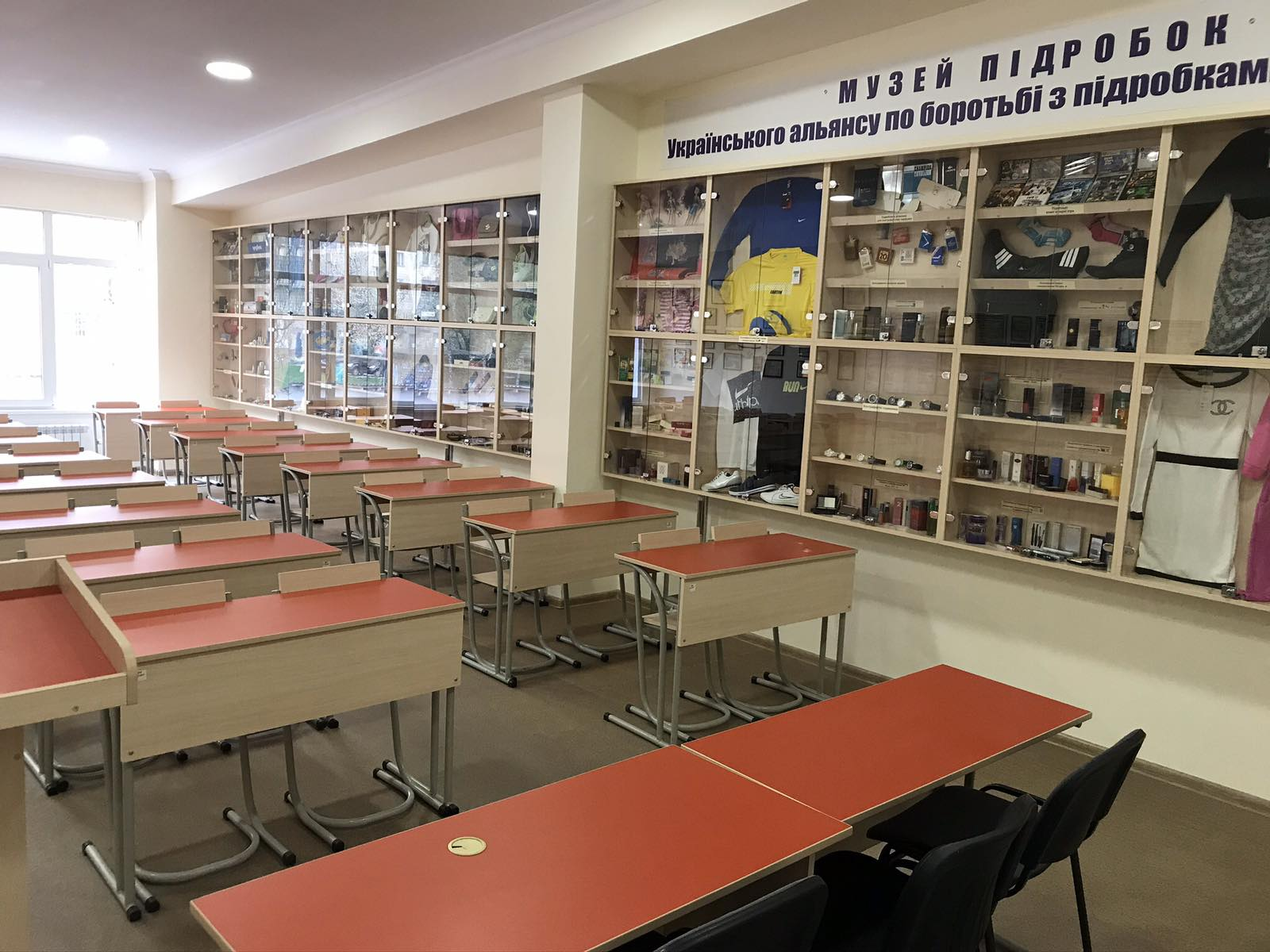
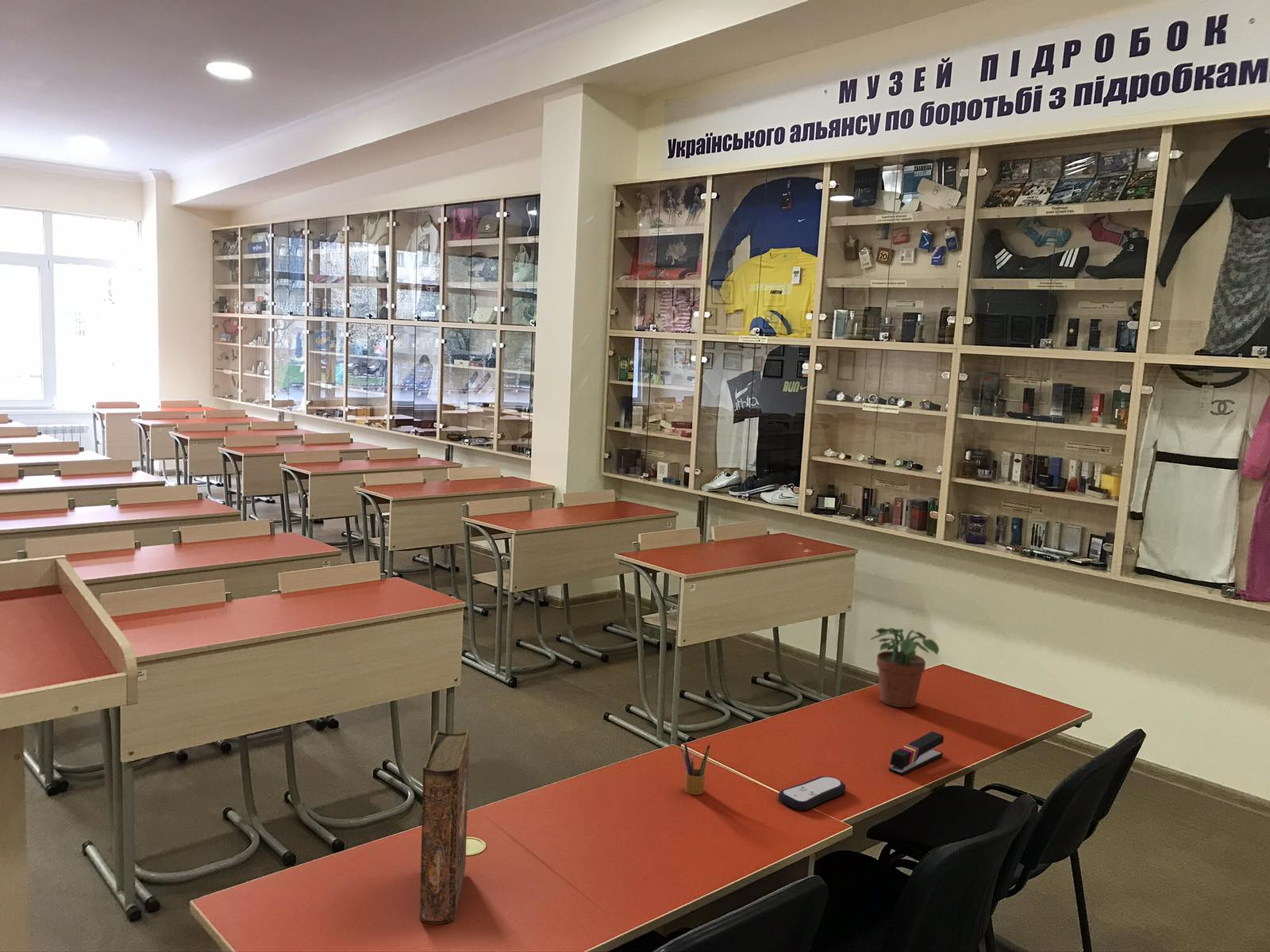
+ potted plant (903, 667)
+ stapler (917, 752)
+ book (444, 822)
+ remote control (814, 792)
+ pencil box (696, 769)
